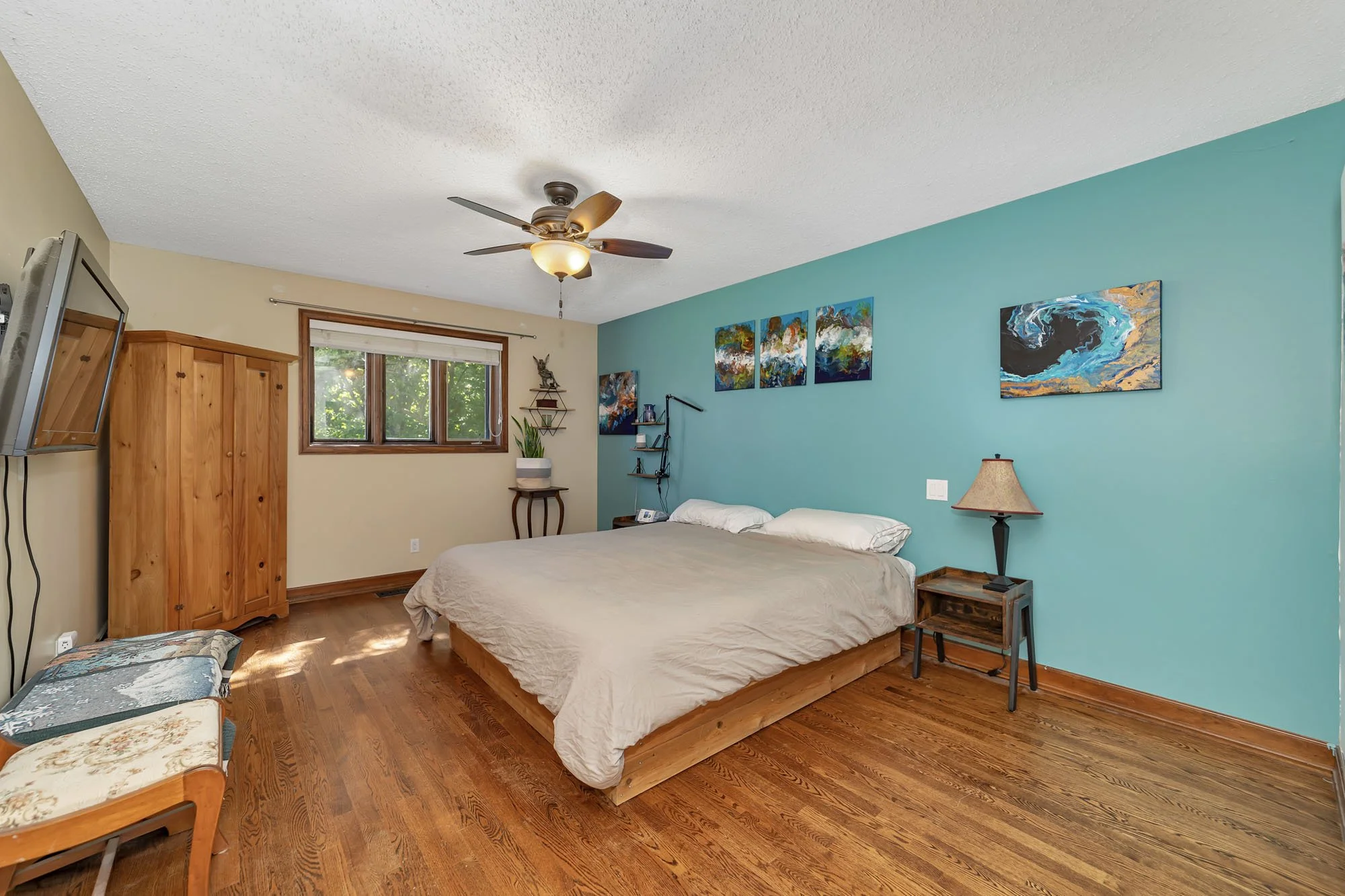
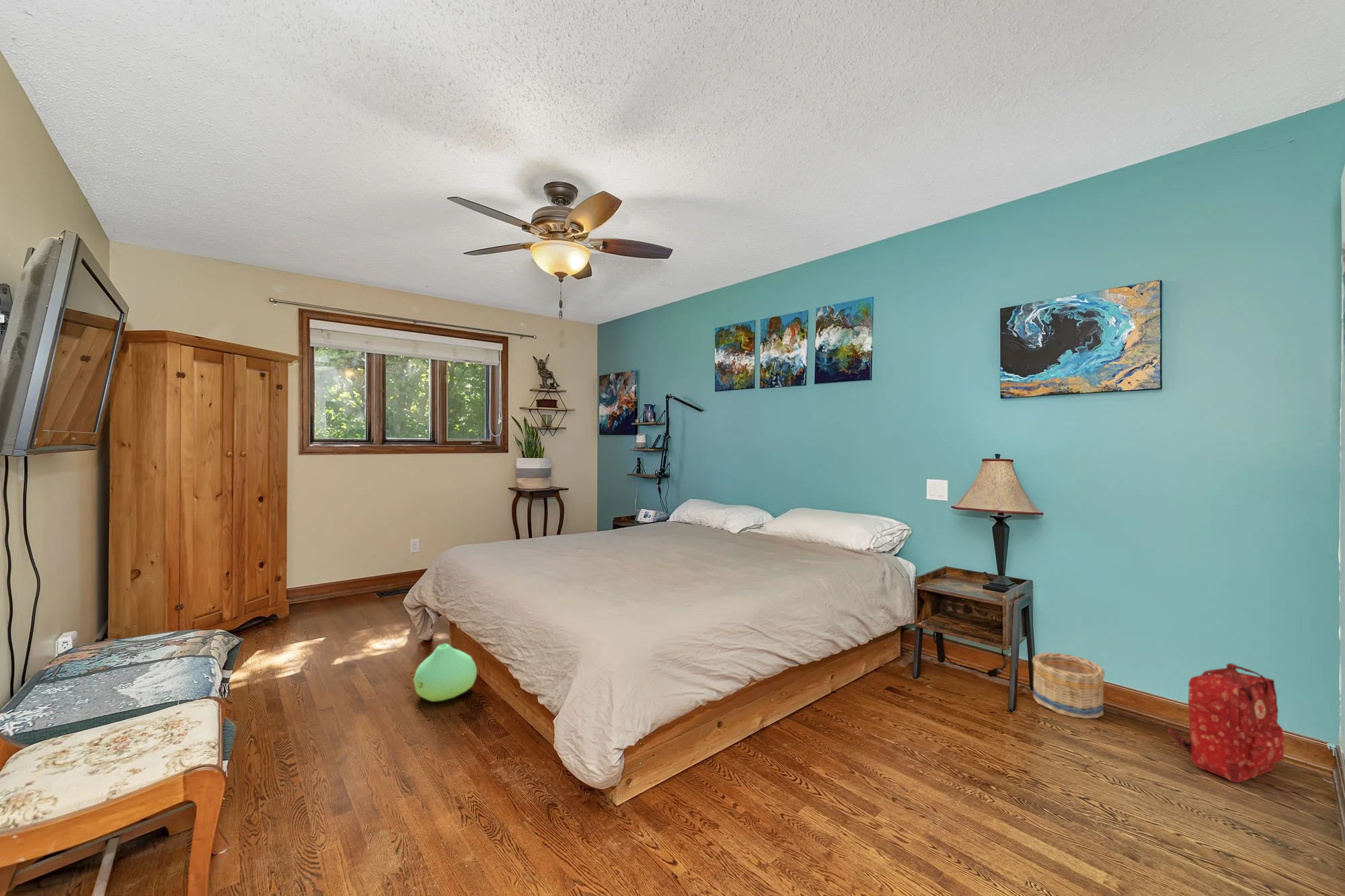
+ basket (1067, 684)
+ plush toy (445, 668)
+ backpack (1222, 712)
